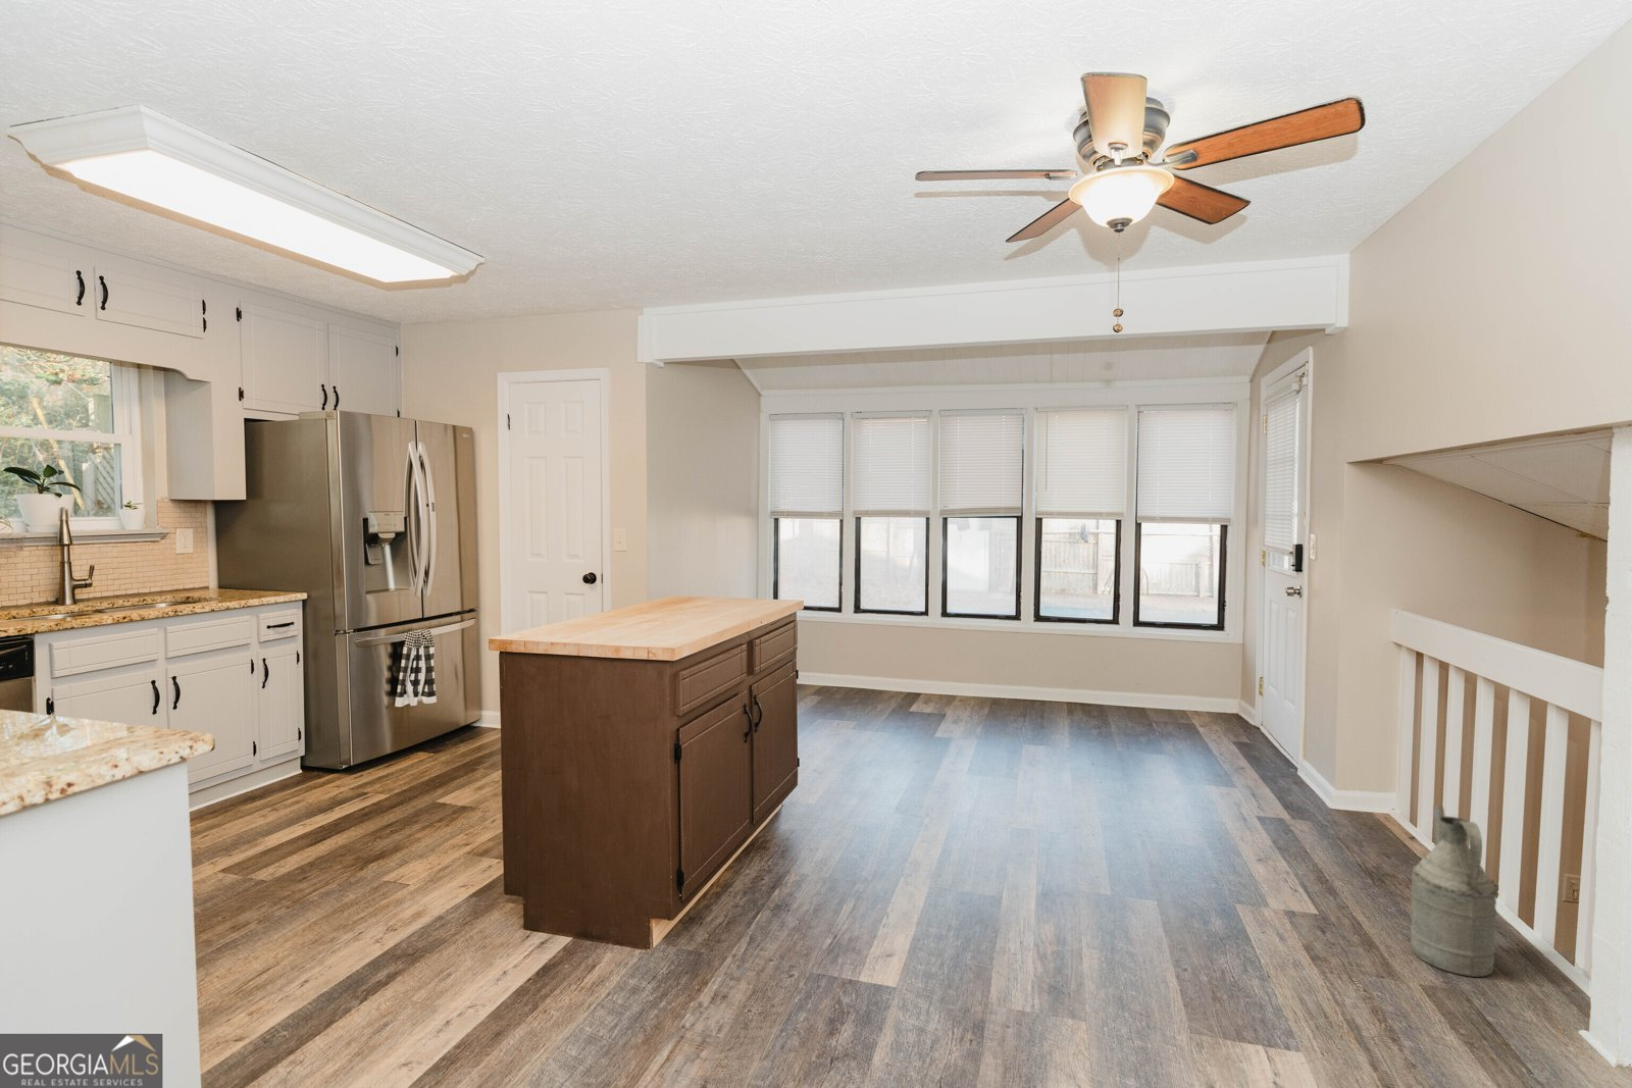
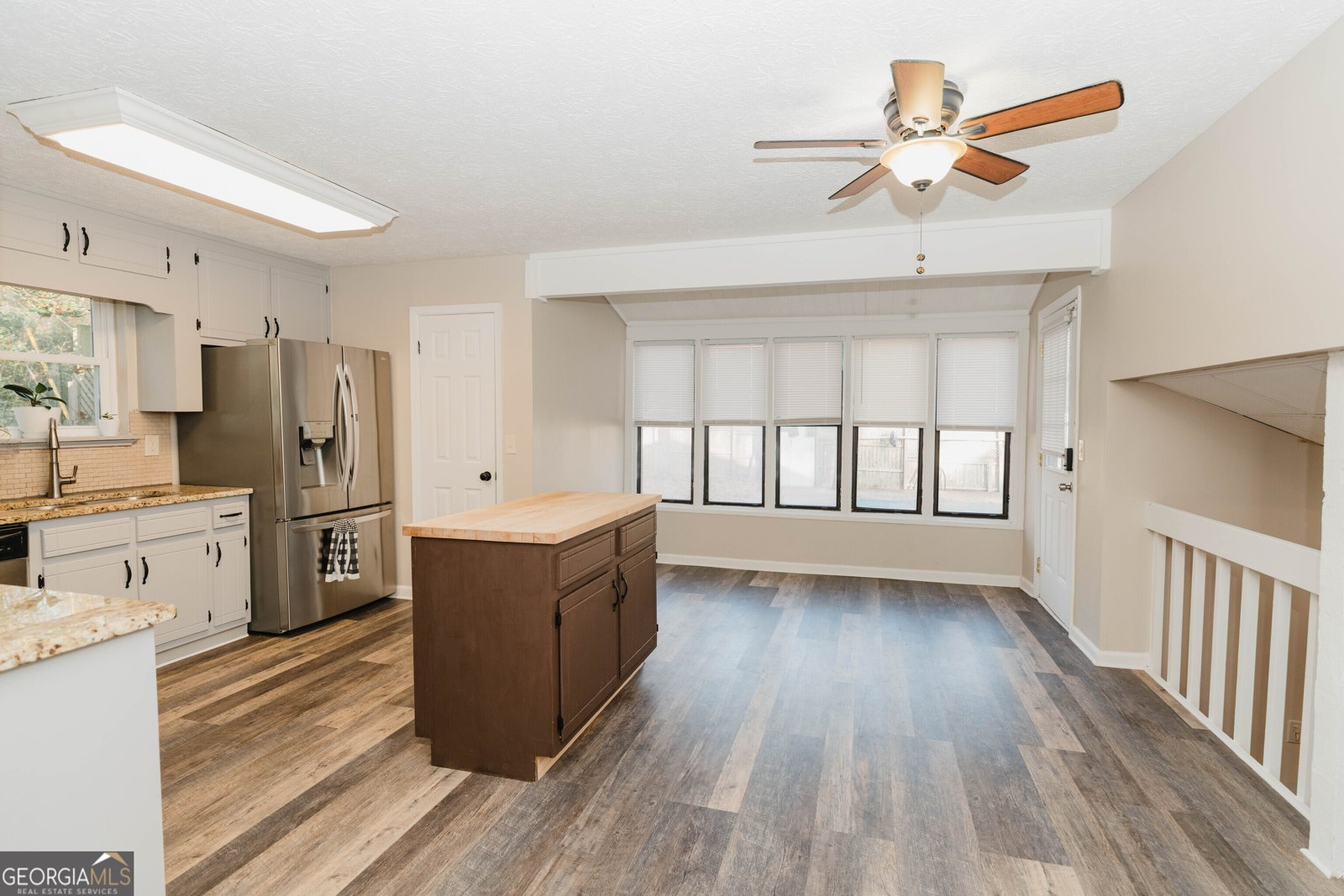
- watering can (1450, 883)
